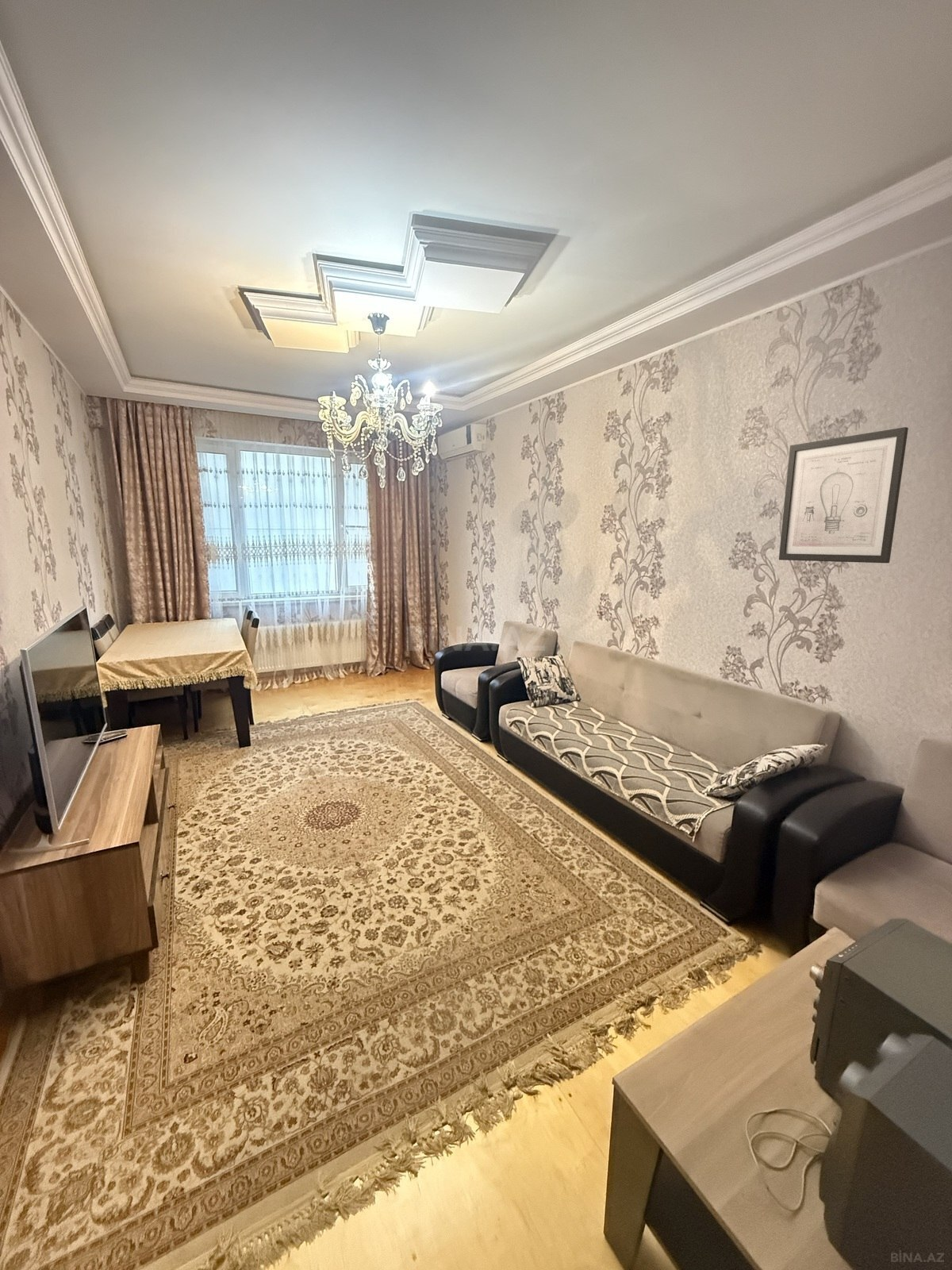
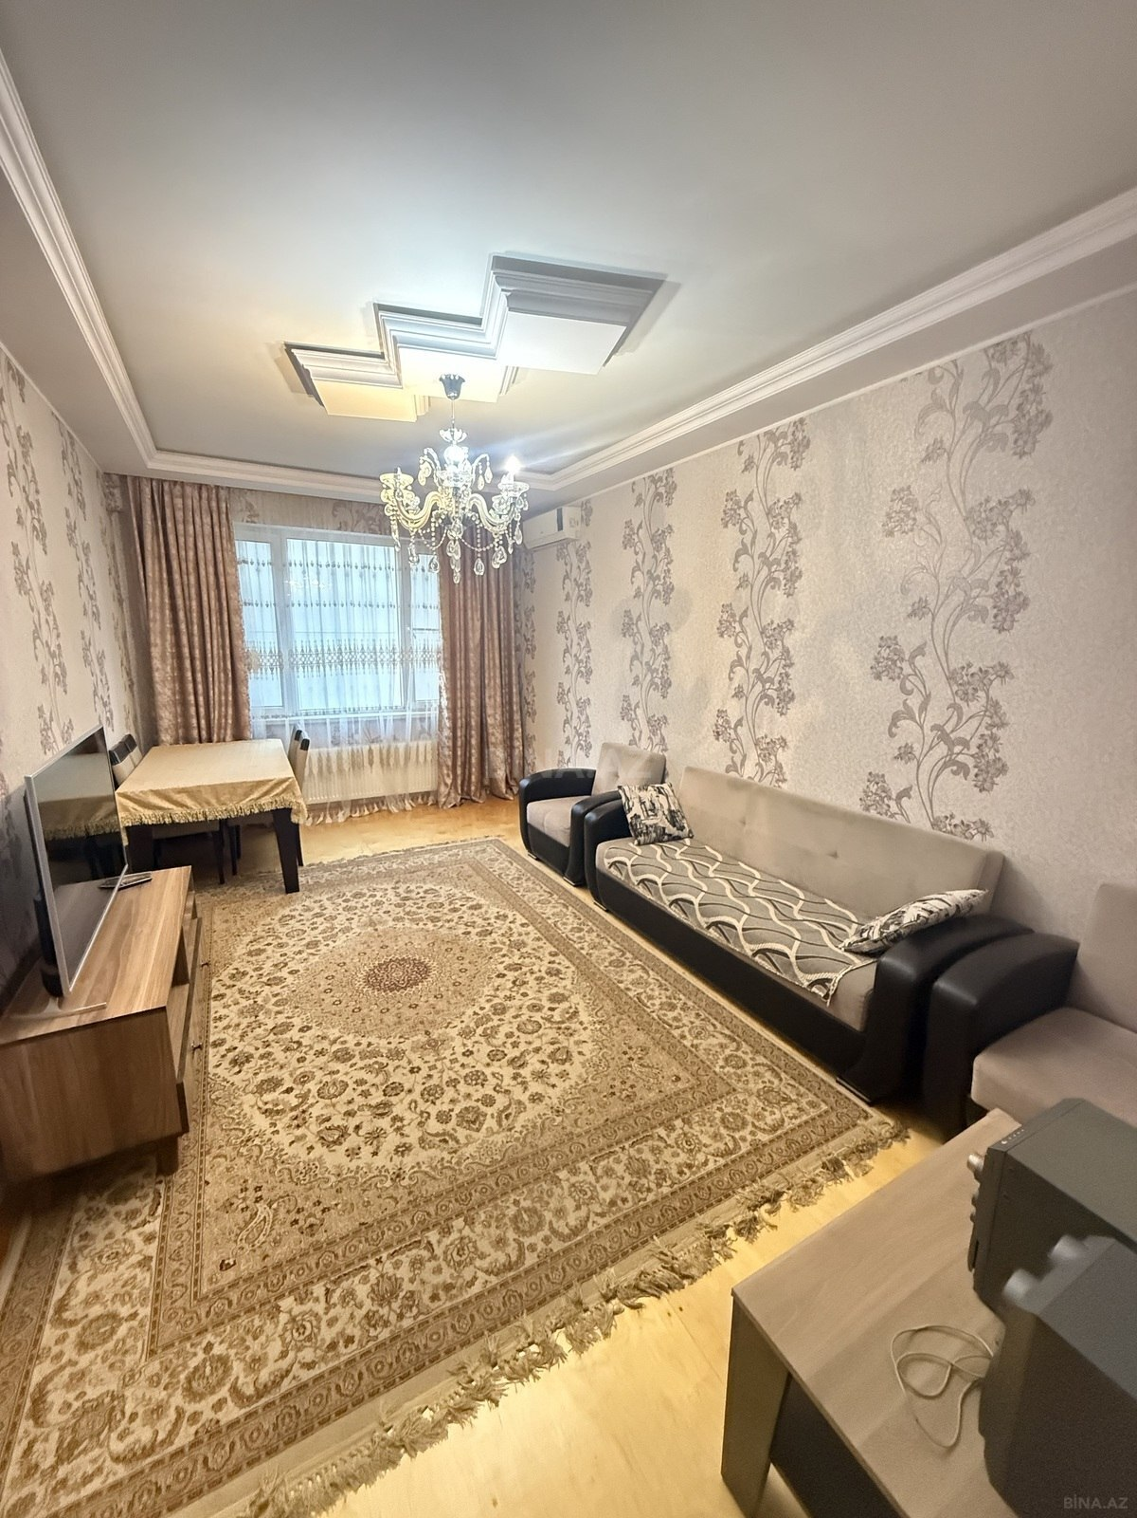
- wall art (836, 500)
